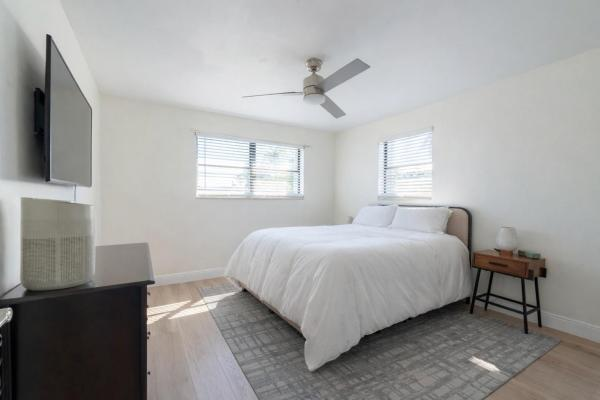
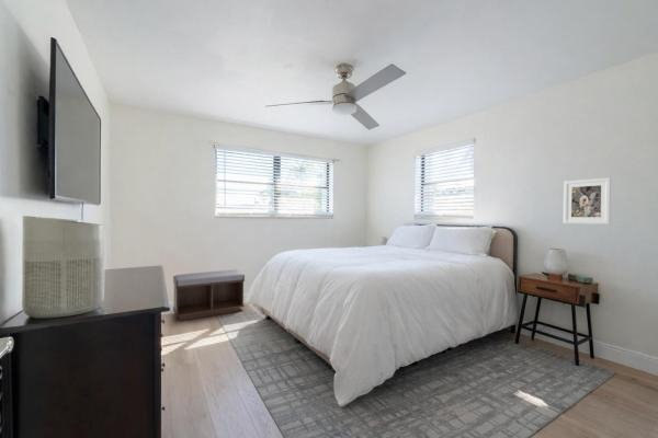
+ bench (208, 292)
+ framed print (586, 201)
